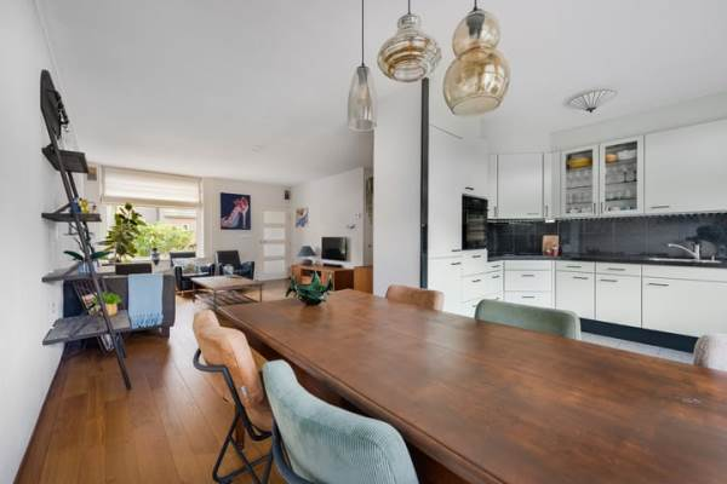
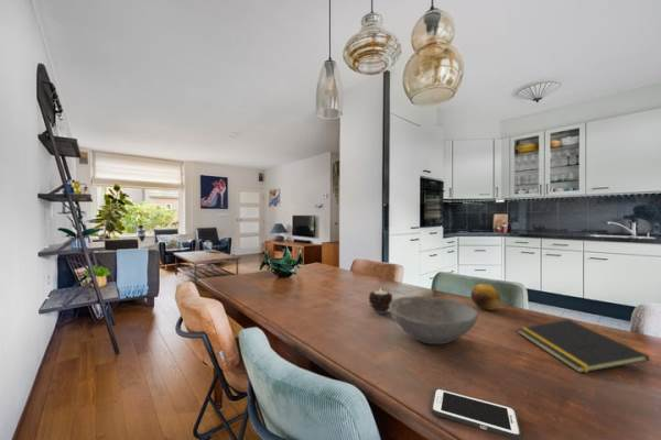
+ fruit (485, 296)
+ notepad (573, 342)
+ bowl (431, 322)
+ cell phone (473, 410)
+ candle (380, 299)
